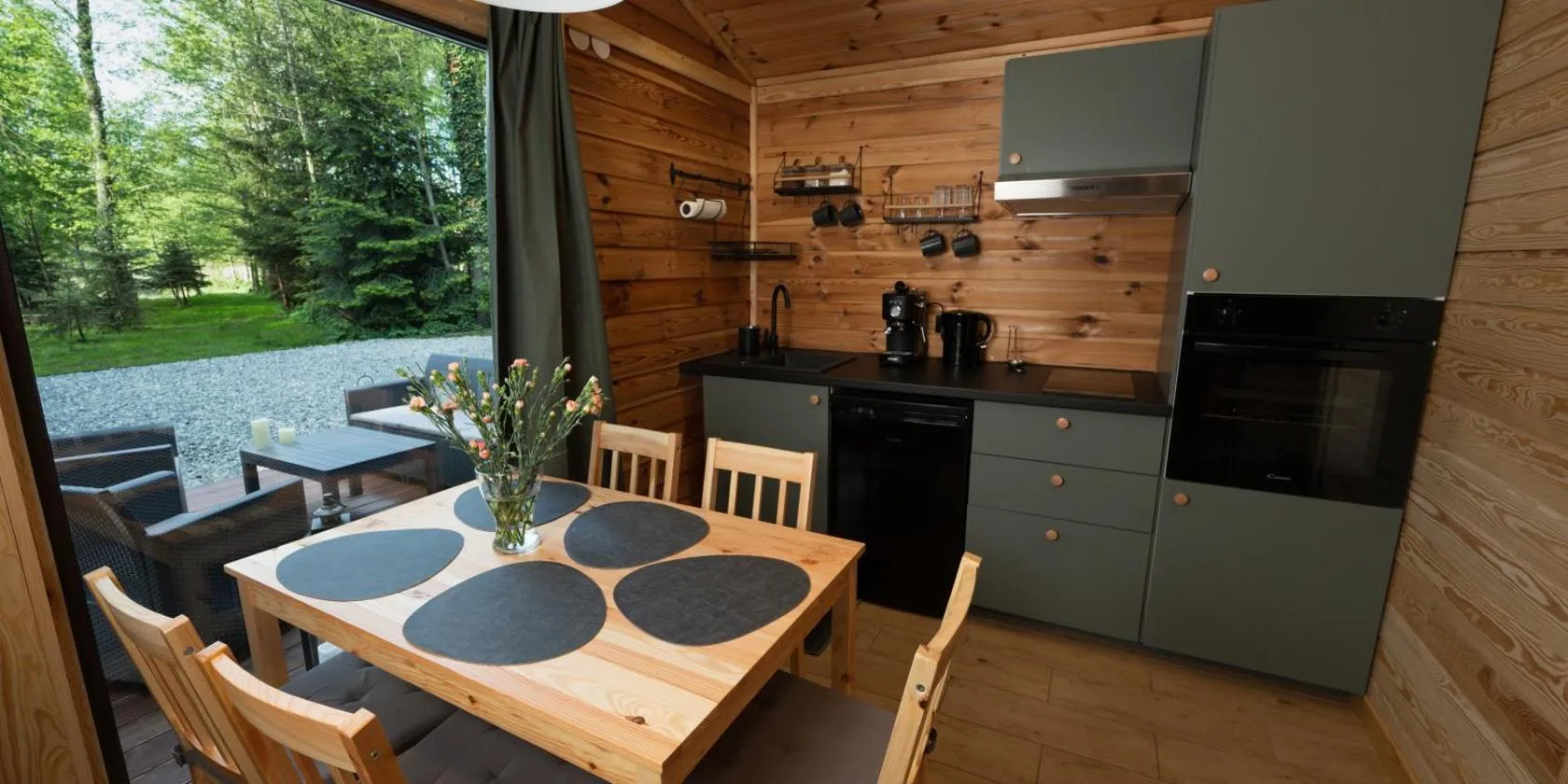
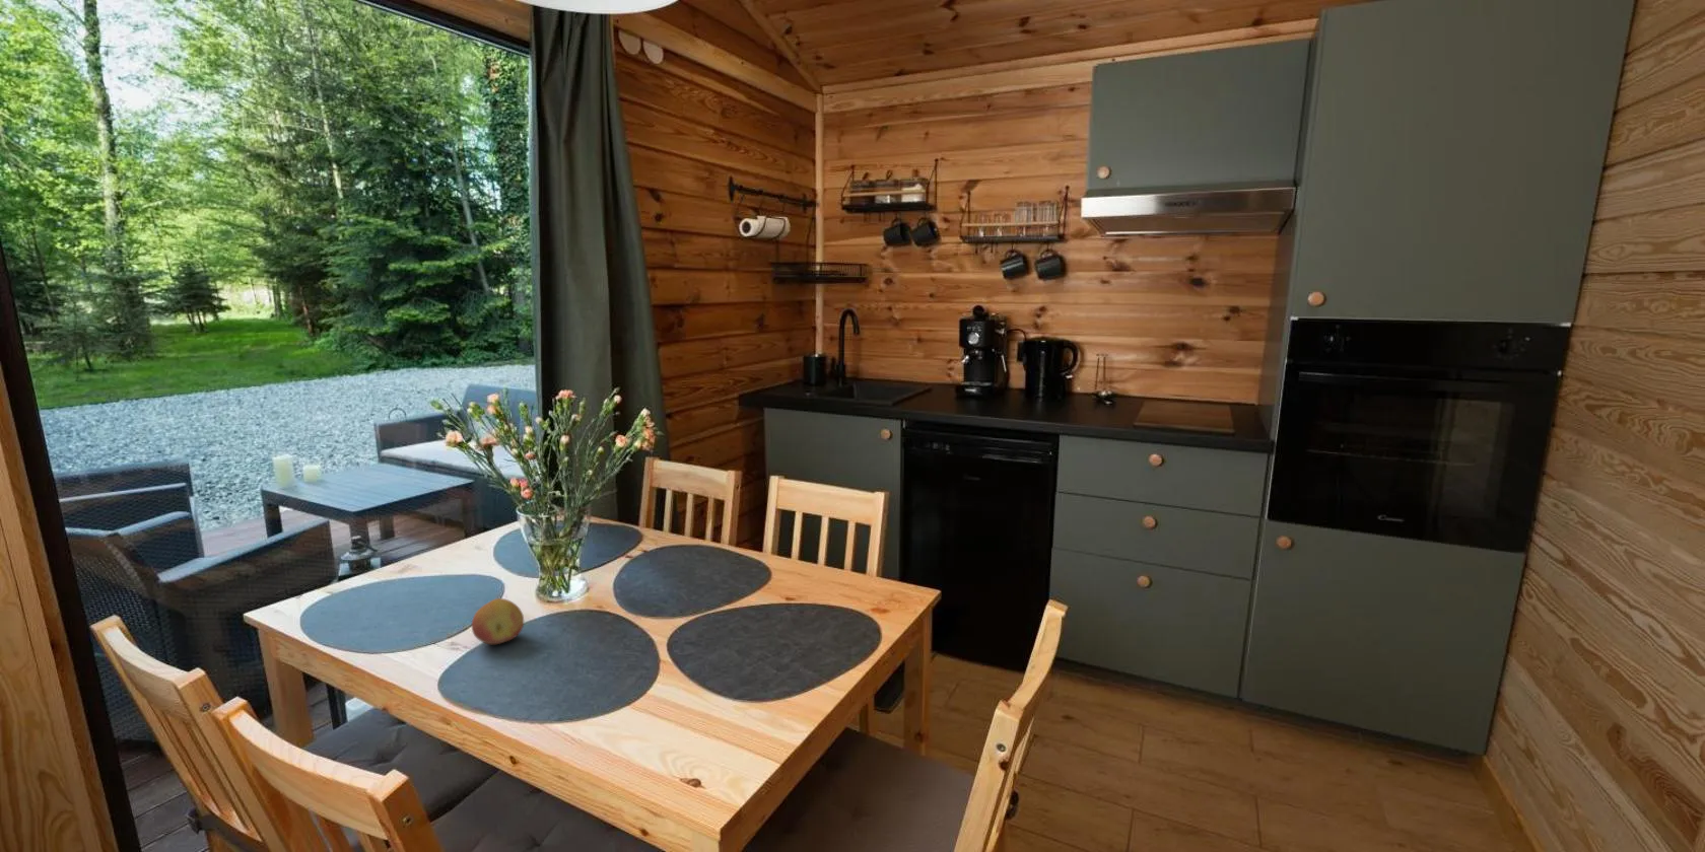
+ fruit (497, 621)
